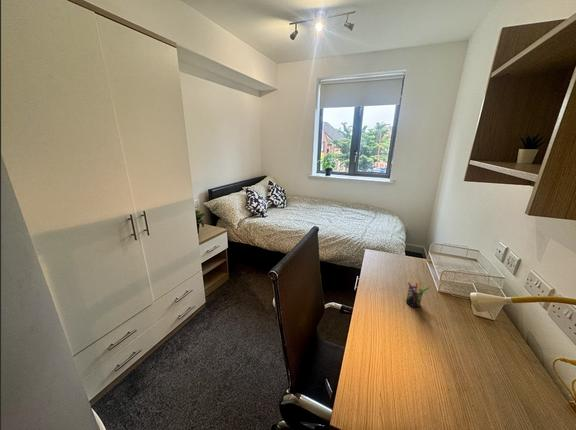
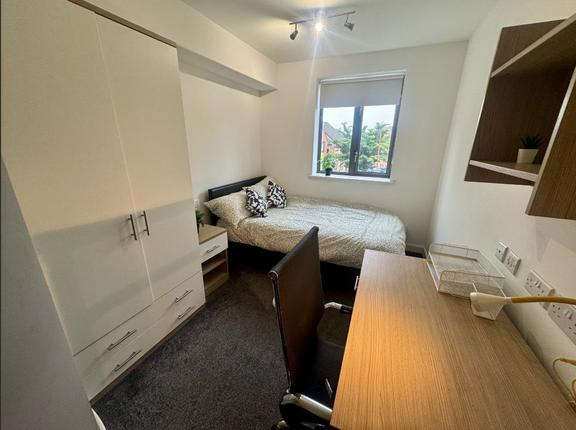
- pen holder (417, 292)
